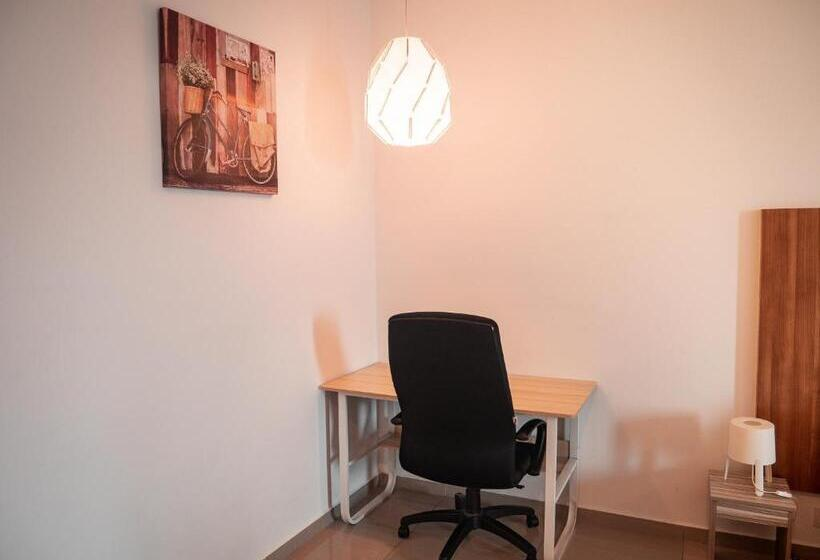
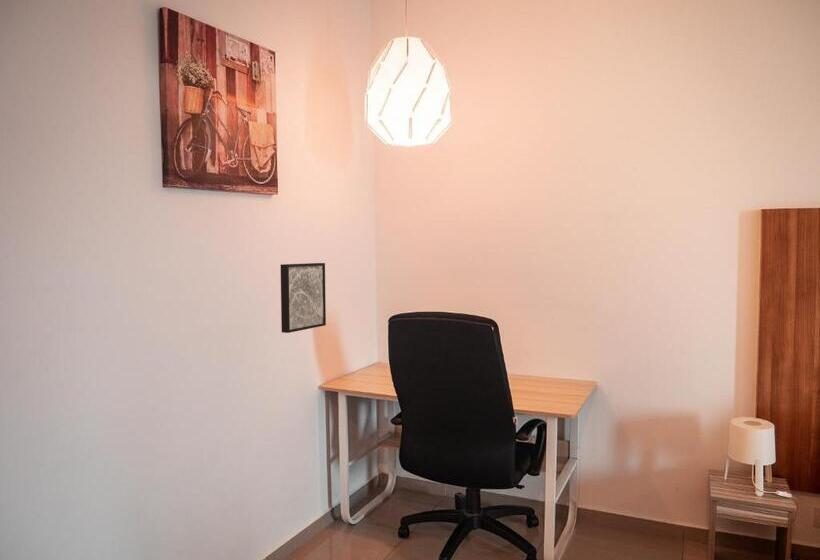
+ wall art (304, 296)
